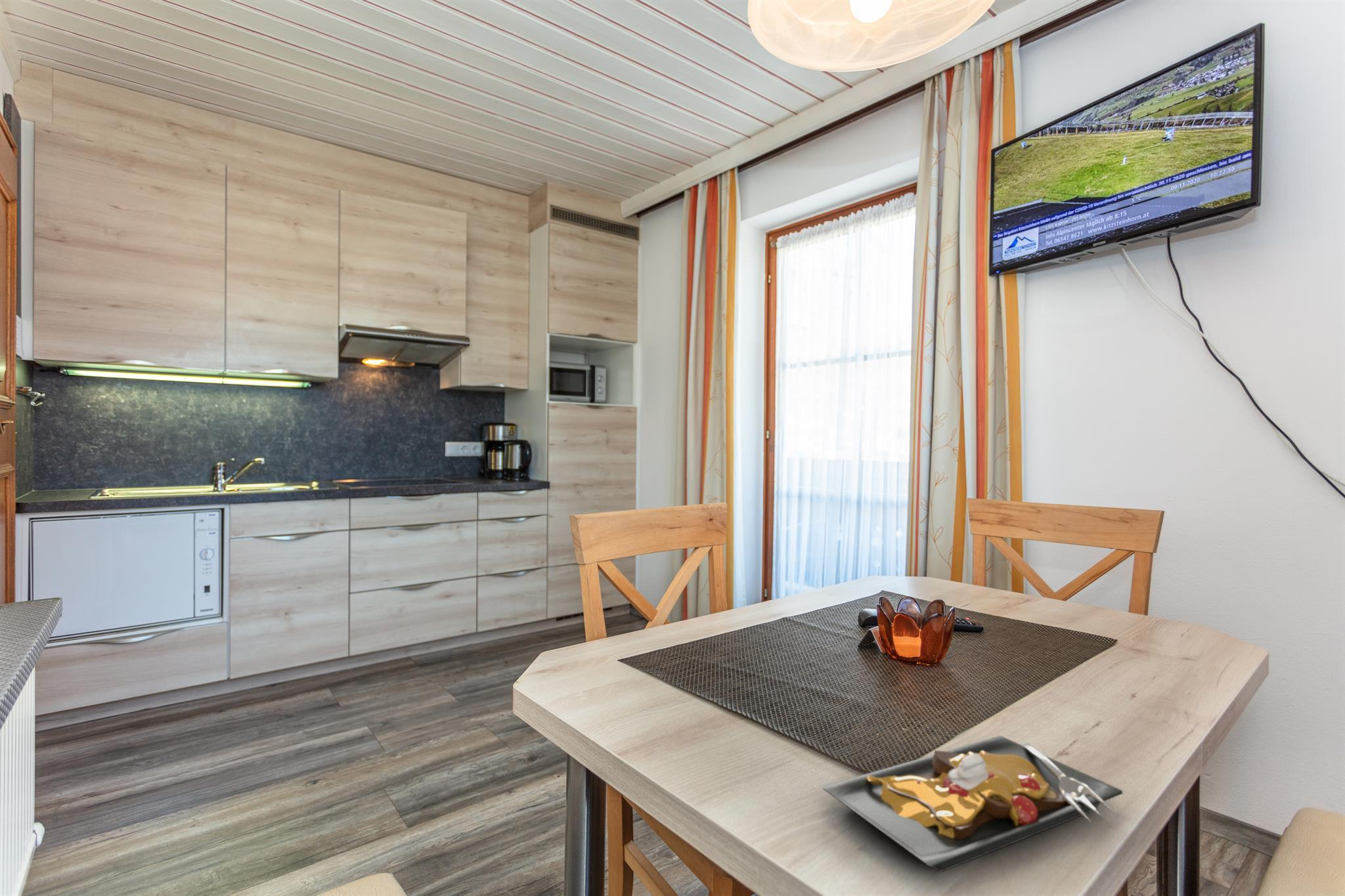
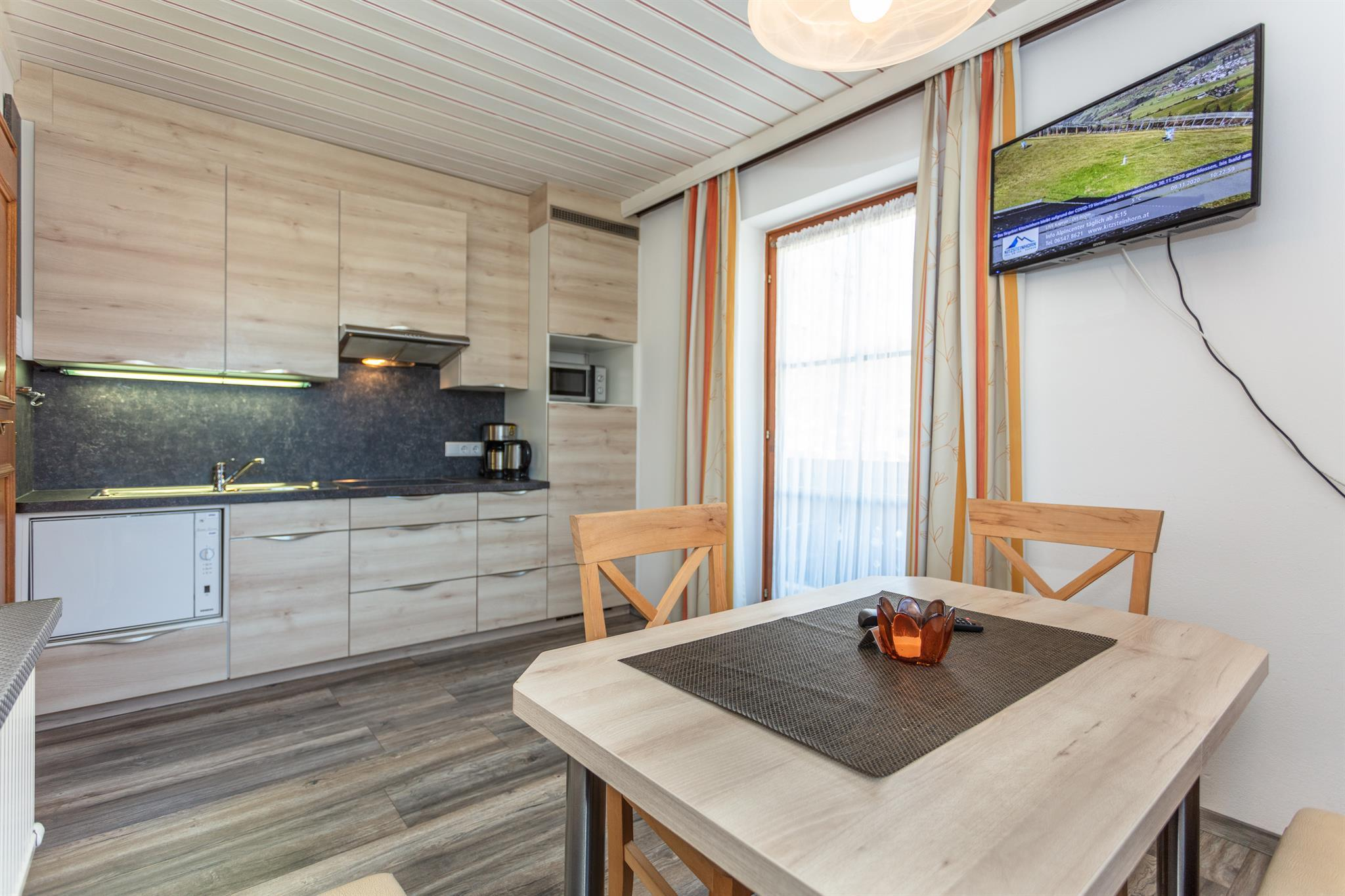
- plate (988, 784)
